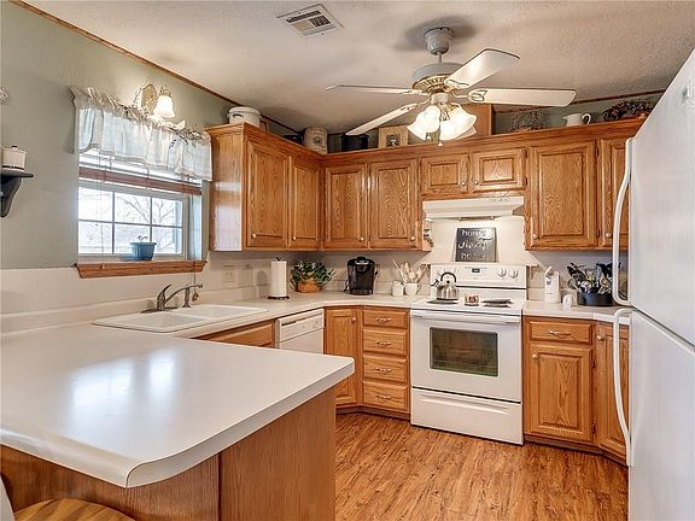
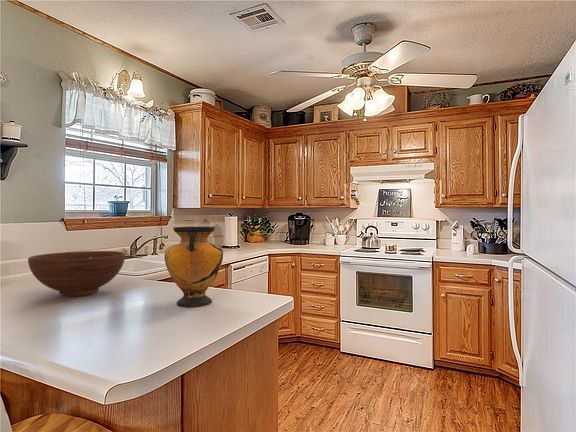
+ fruit bowl (79, 274)
+ vase (194, 264)
